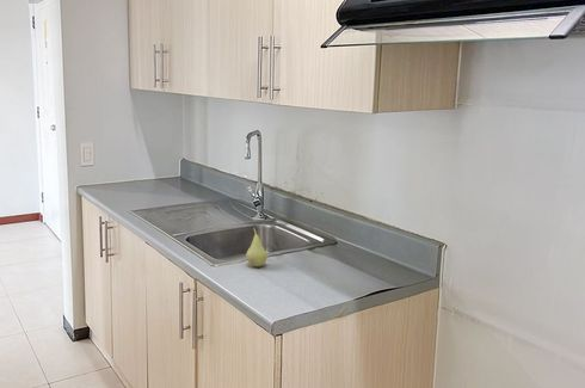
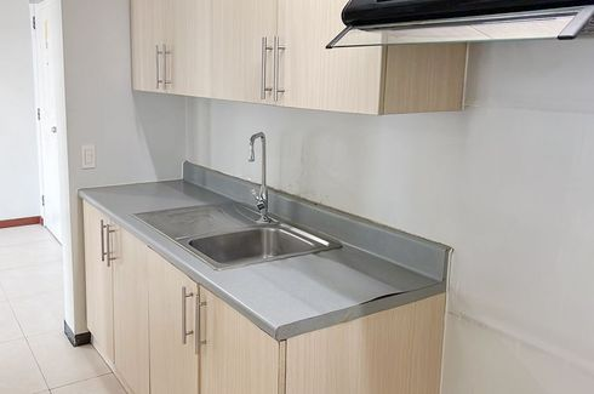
- fruit (255, 247)
